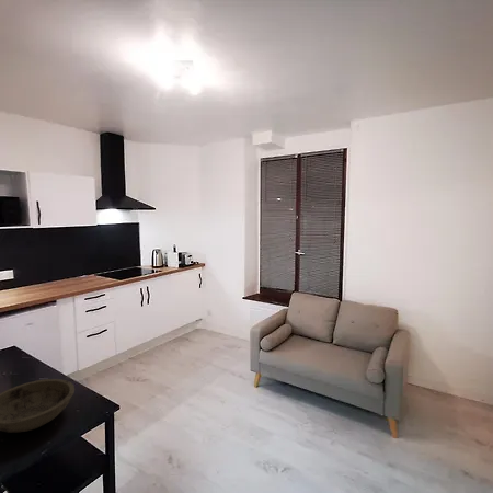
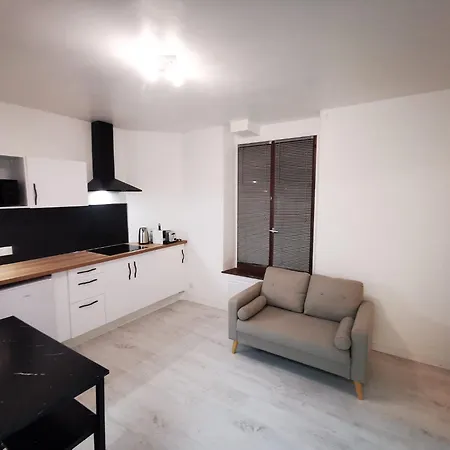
- bowl (31, 410)
